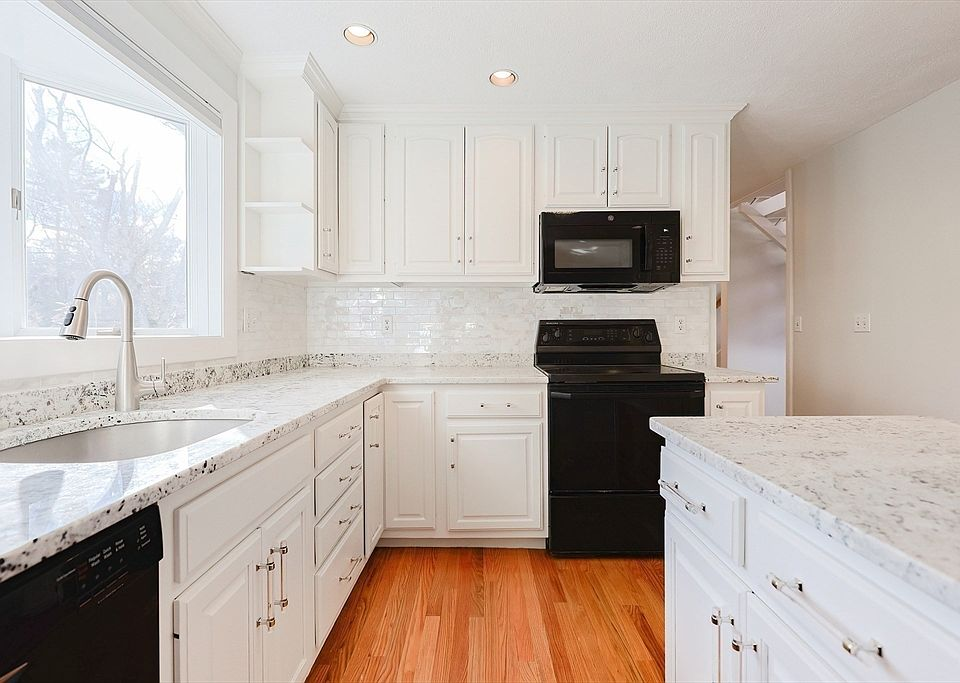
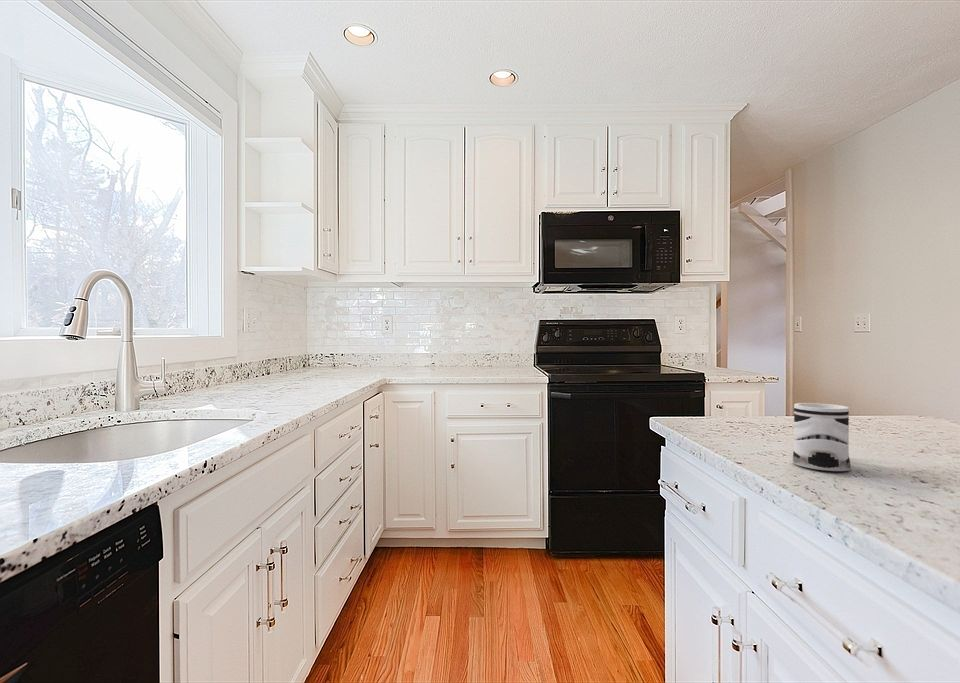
+ mug (819, 433)
